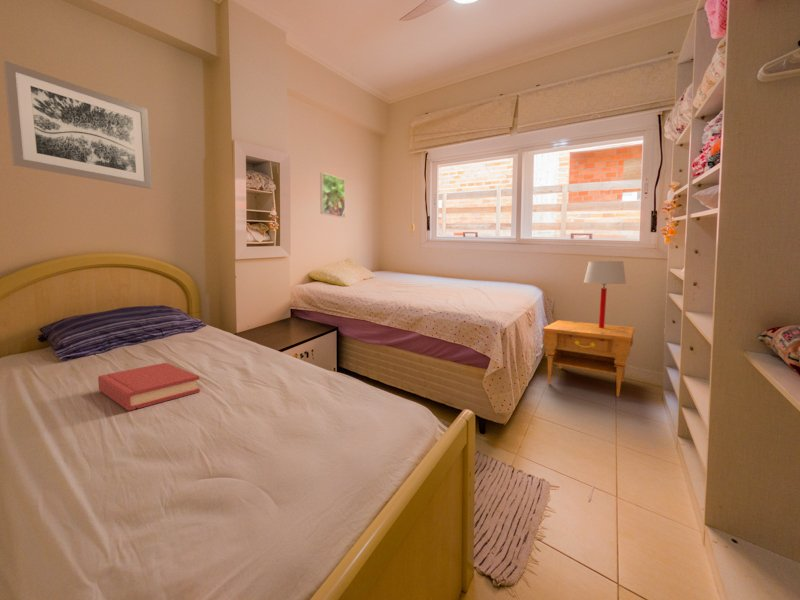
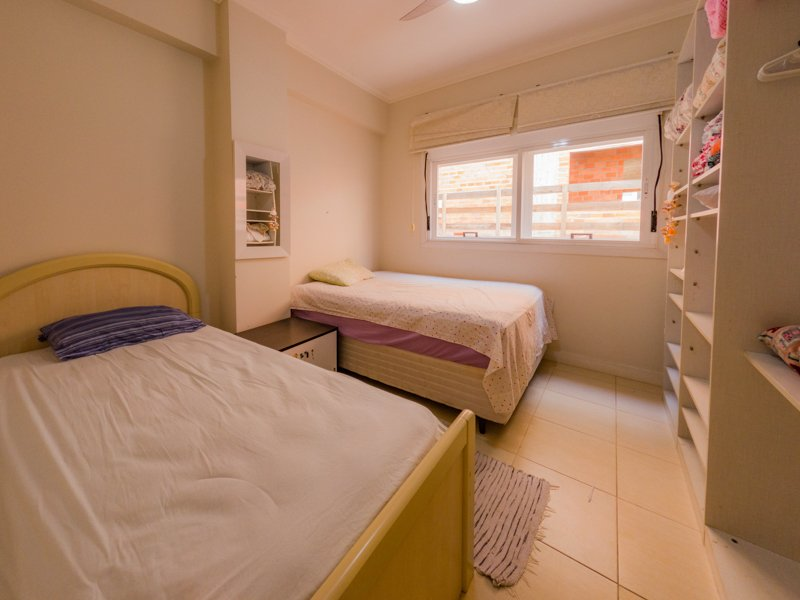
- table lamp (603, 294)
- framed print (333, 196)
- nightstand (587, 355)
- wall art (87, 133)
- hardback book (149, 383)
